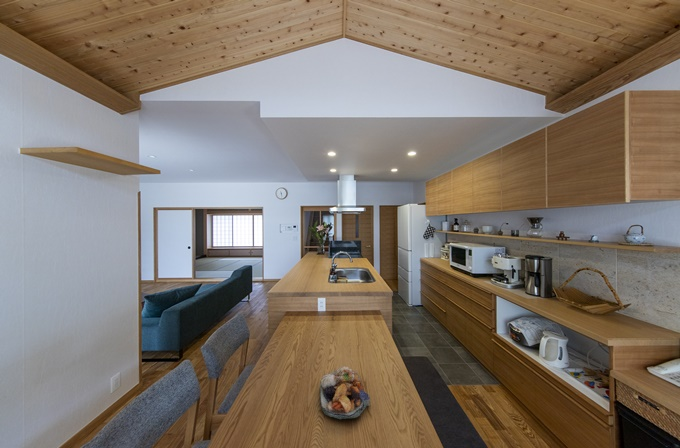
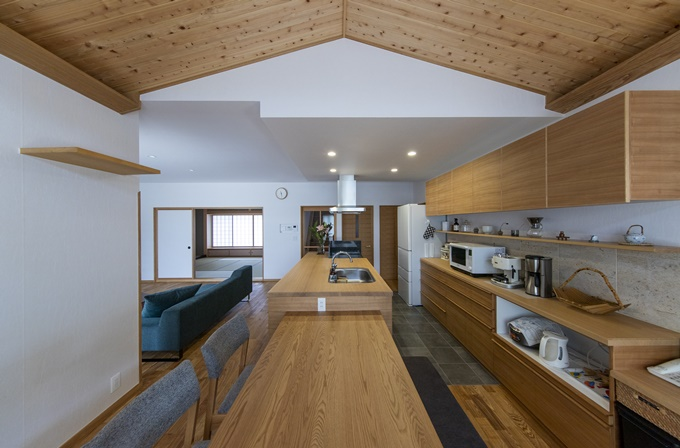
- food plate (343, 385)
